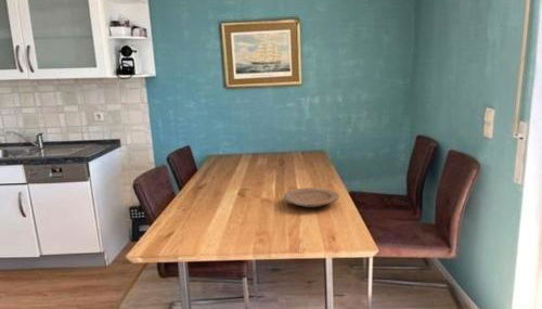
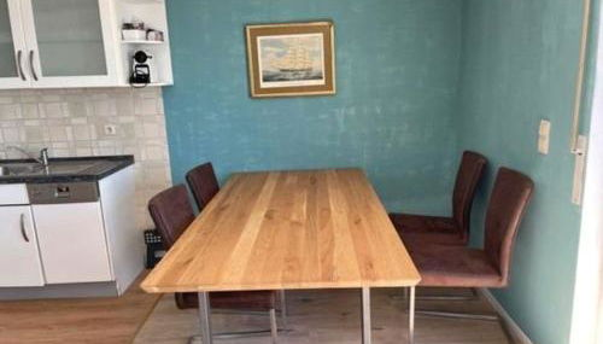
- plate (311, 199)
